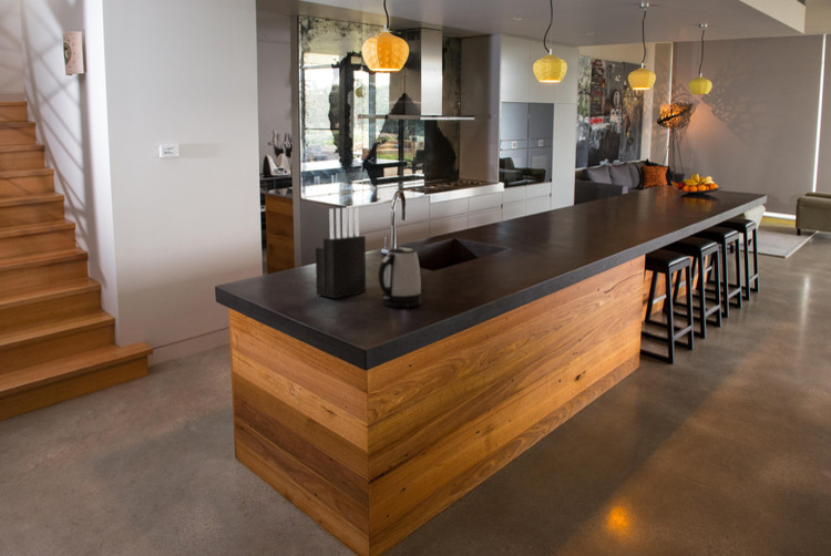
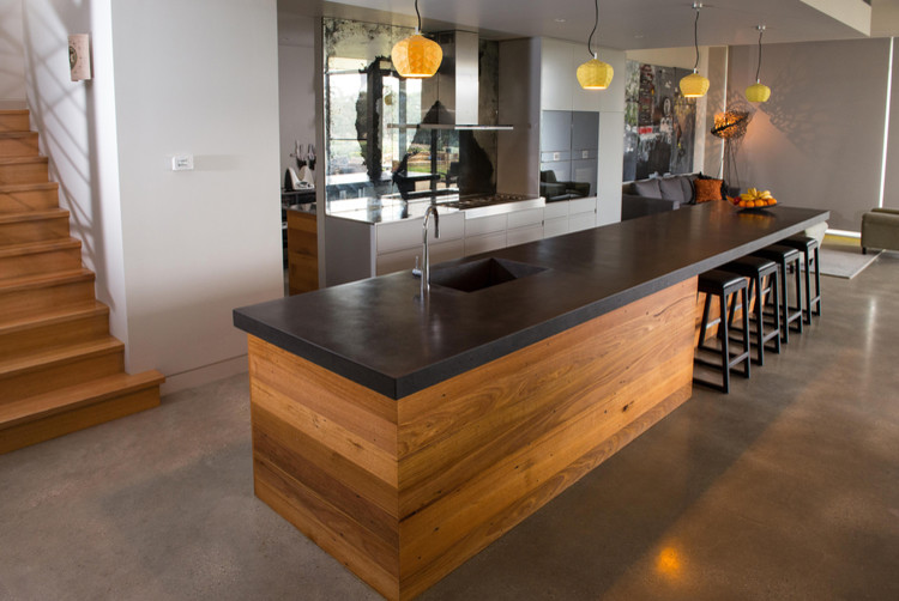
- knife block (338, 250)
- kettle (398, 276)
